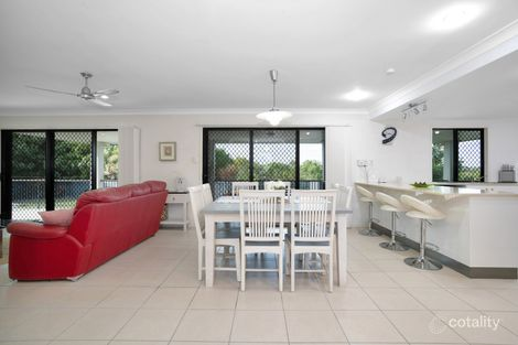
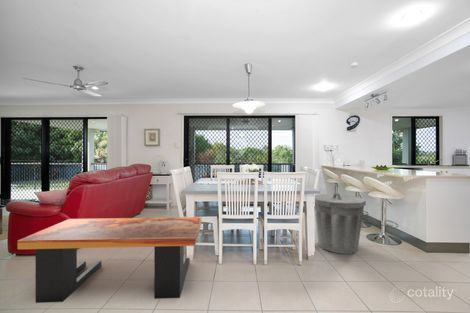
+ coffee table (124, 246)
+ trash can (337, 219)
